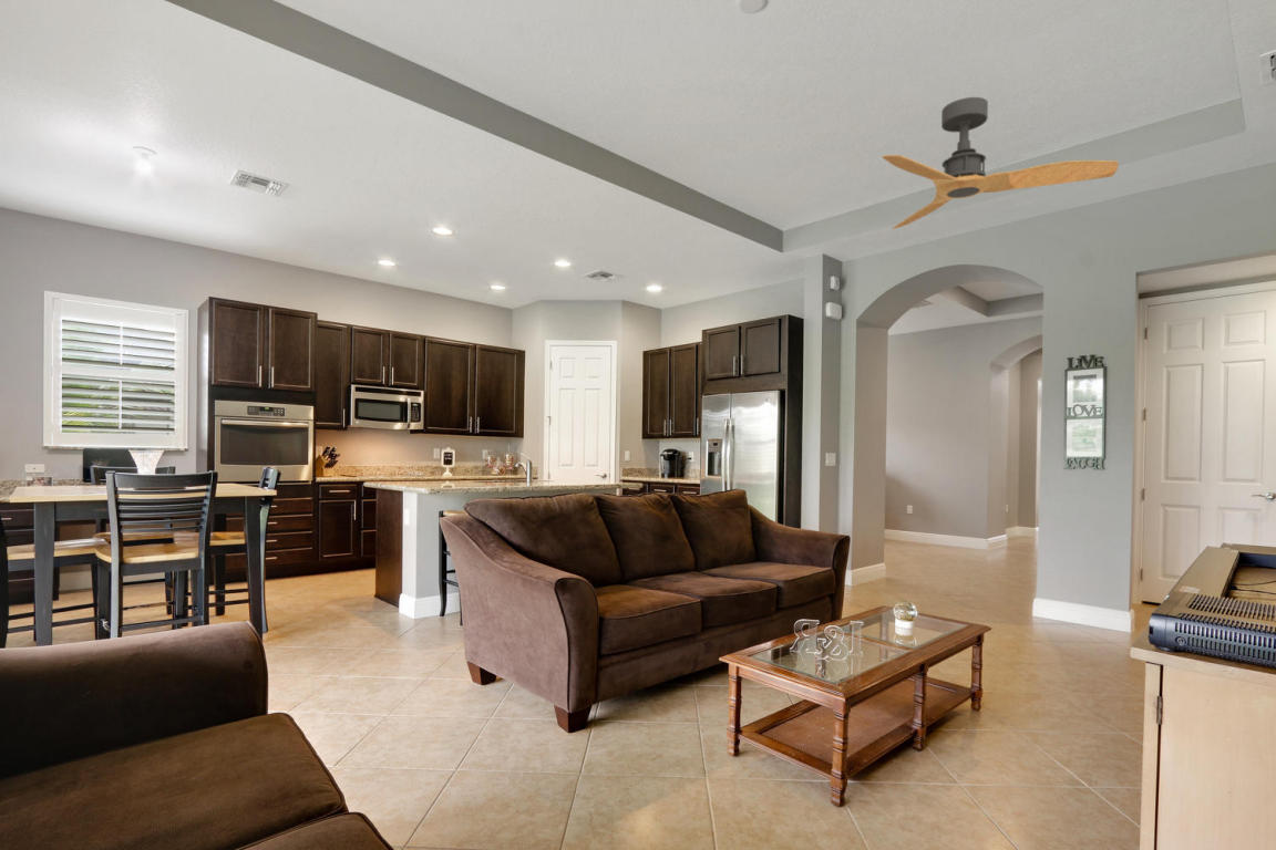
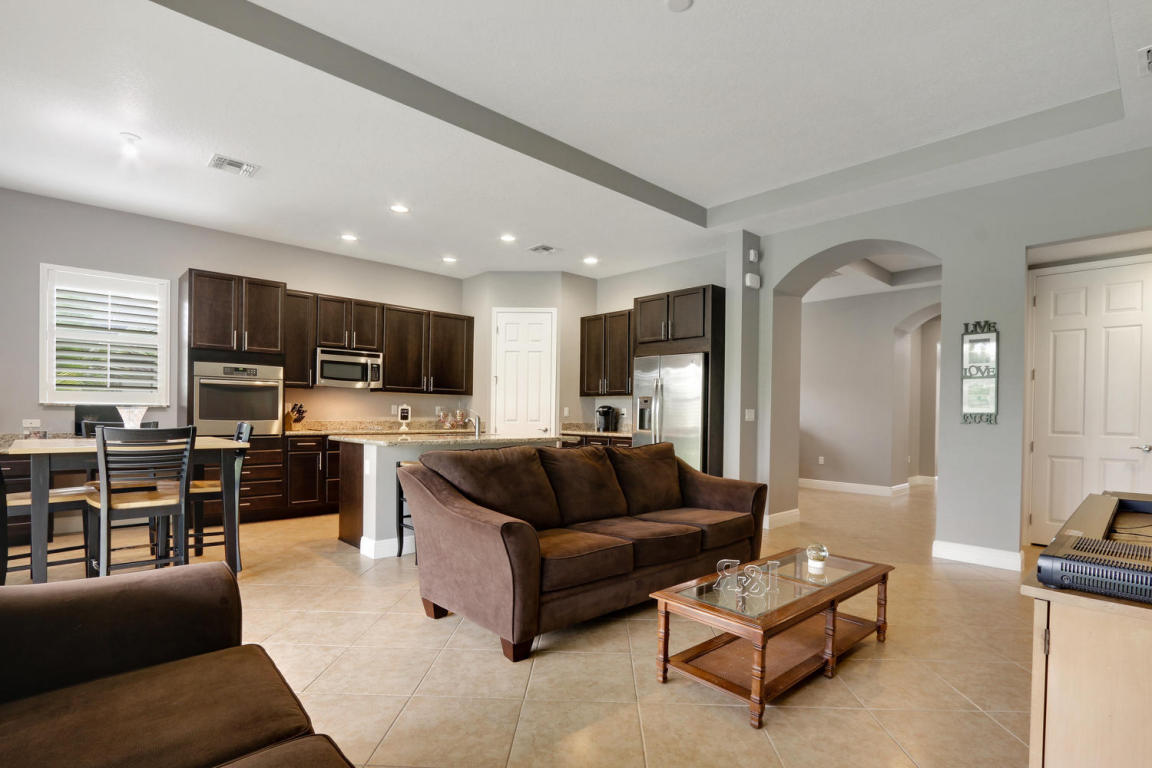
- ceiling fan (984, 155)
